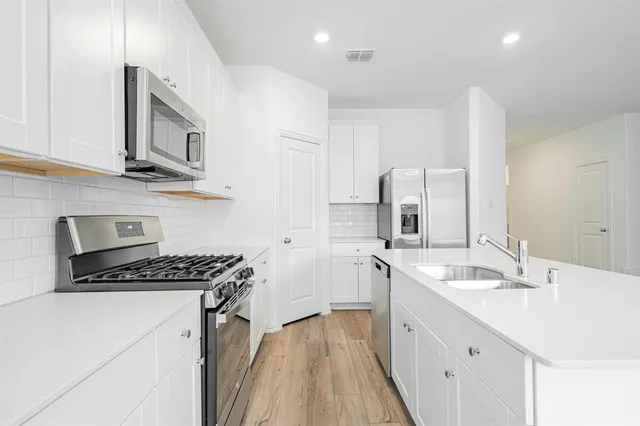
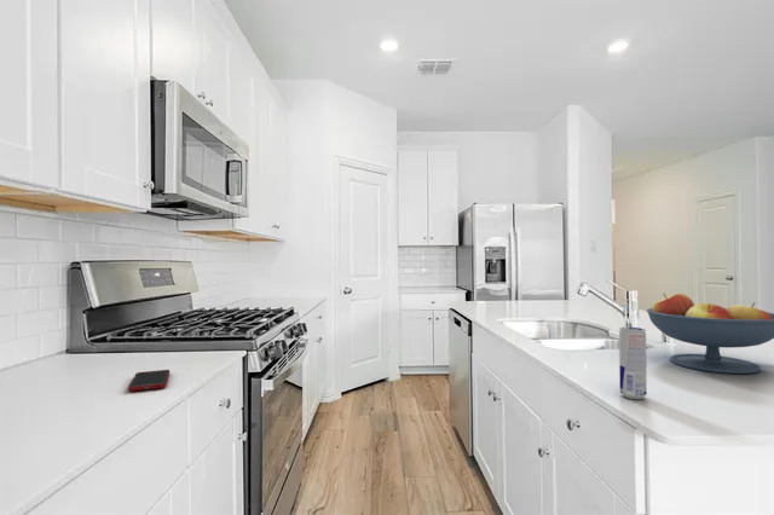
+ cell phone (150, 380)
+ beverage can (633, 361)
+ fruit bowl (712, 329)
